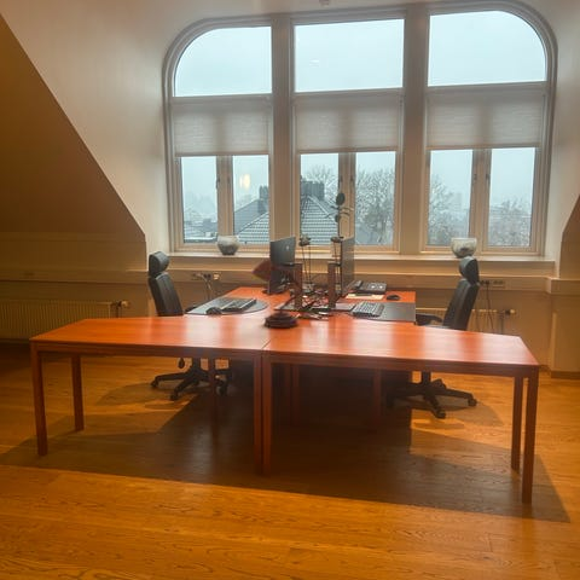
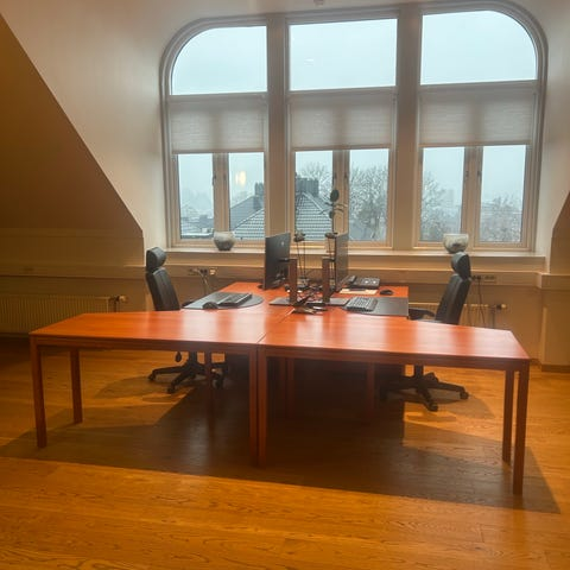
- desk lamp (284, 302)
